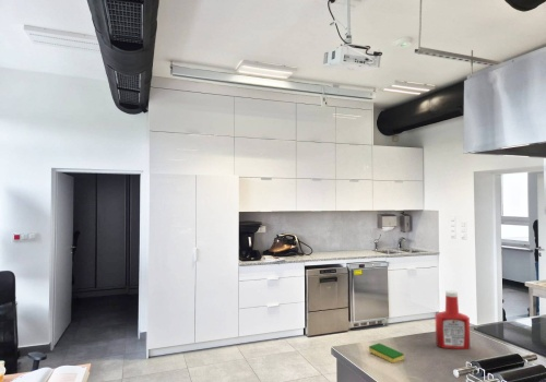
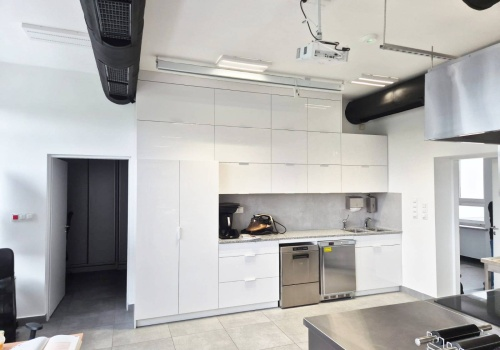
- dish sponge (385, 353)
- soap bottle (452, 319)
